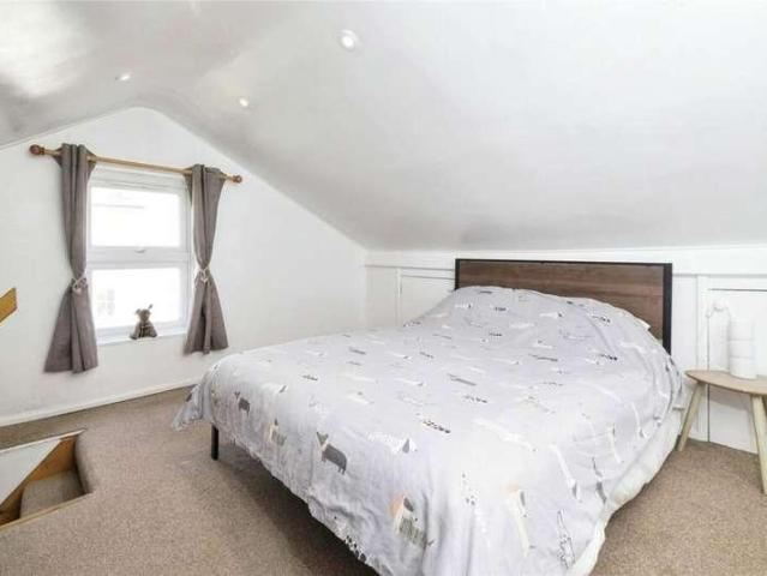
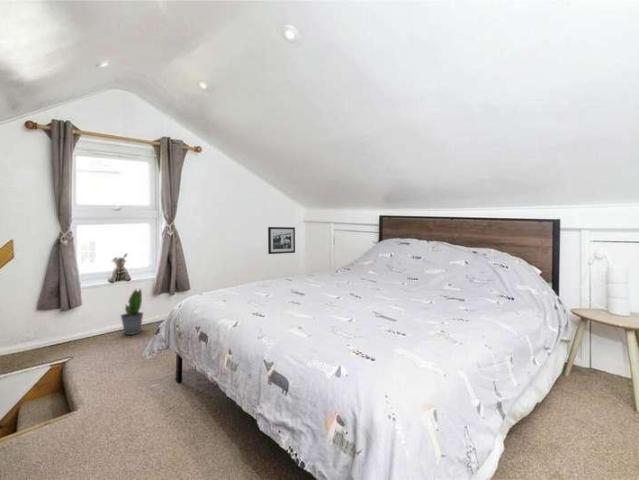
+ picture frame (282, 240)
+ potted plant (132, 310)
